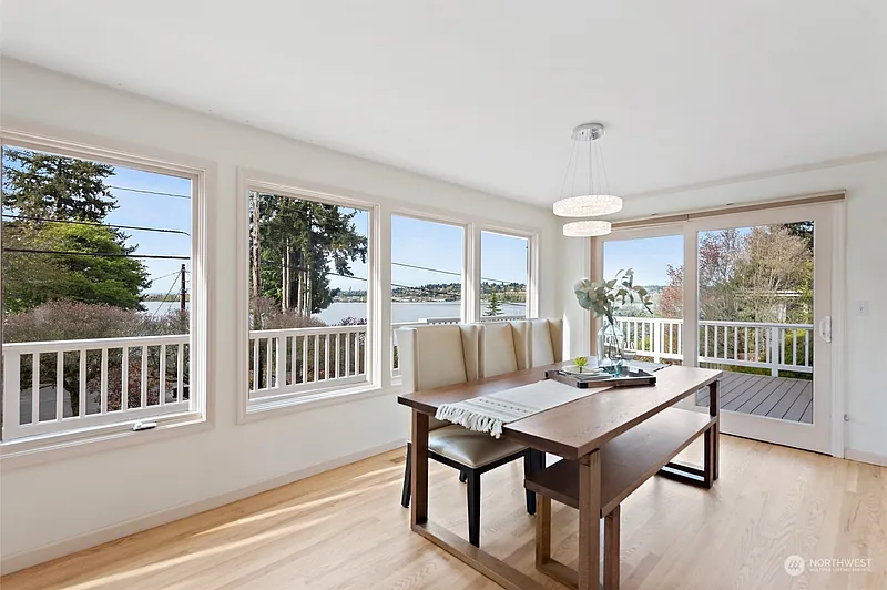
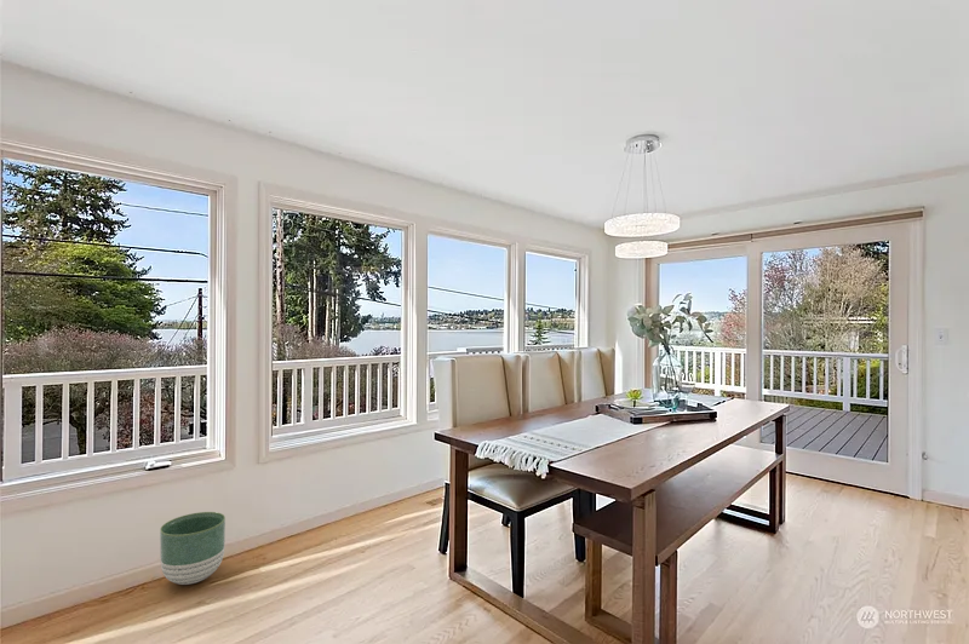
+ planter (193, 551)
